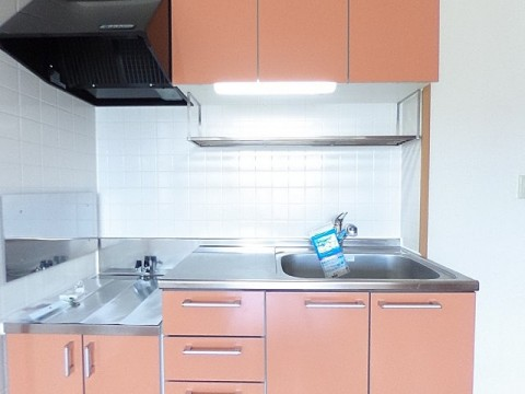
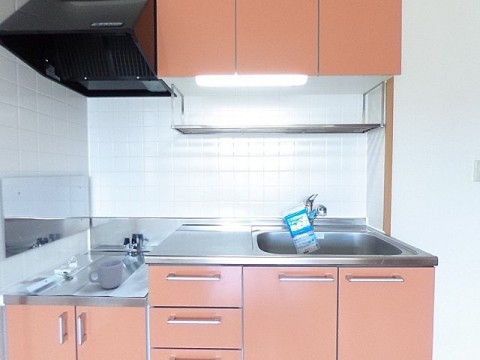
+ mug (106, 275)
